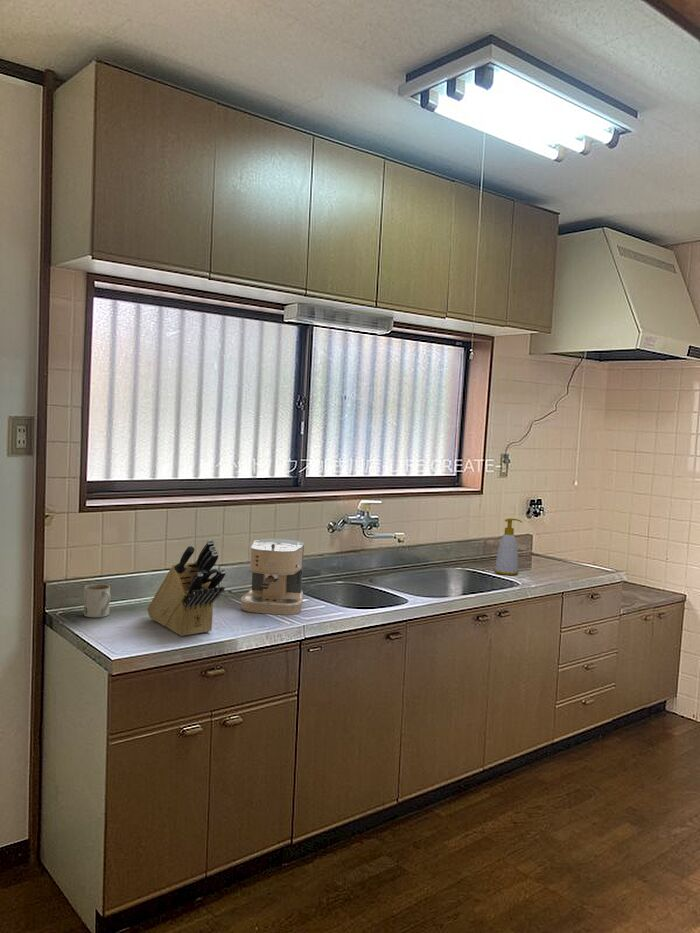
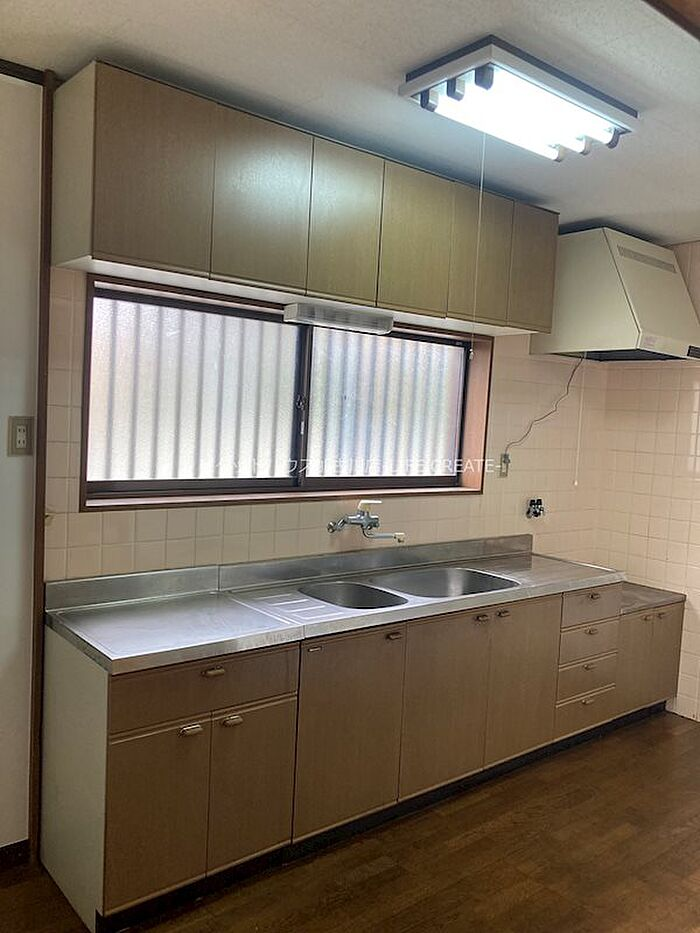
- soap bottle (508, 545)
- knife block (186, 581)
- coffee maker (274, 574)
- mug (99, 601)
